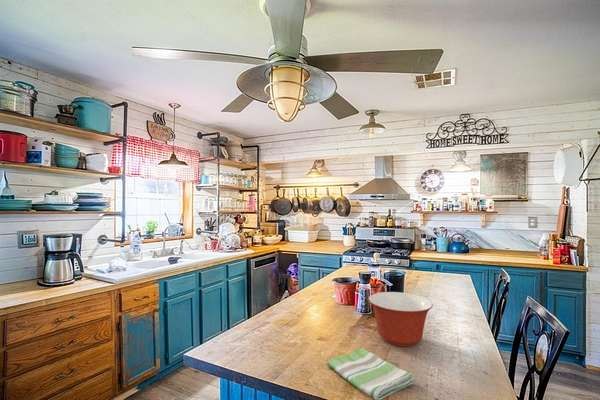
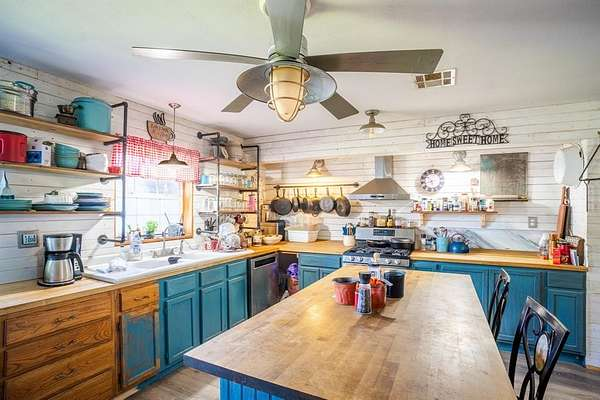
- mixing bowl (399, 320)
- dish towel (368, 369)
